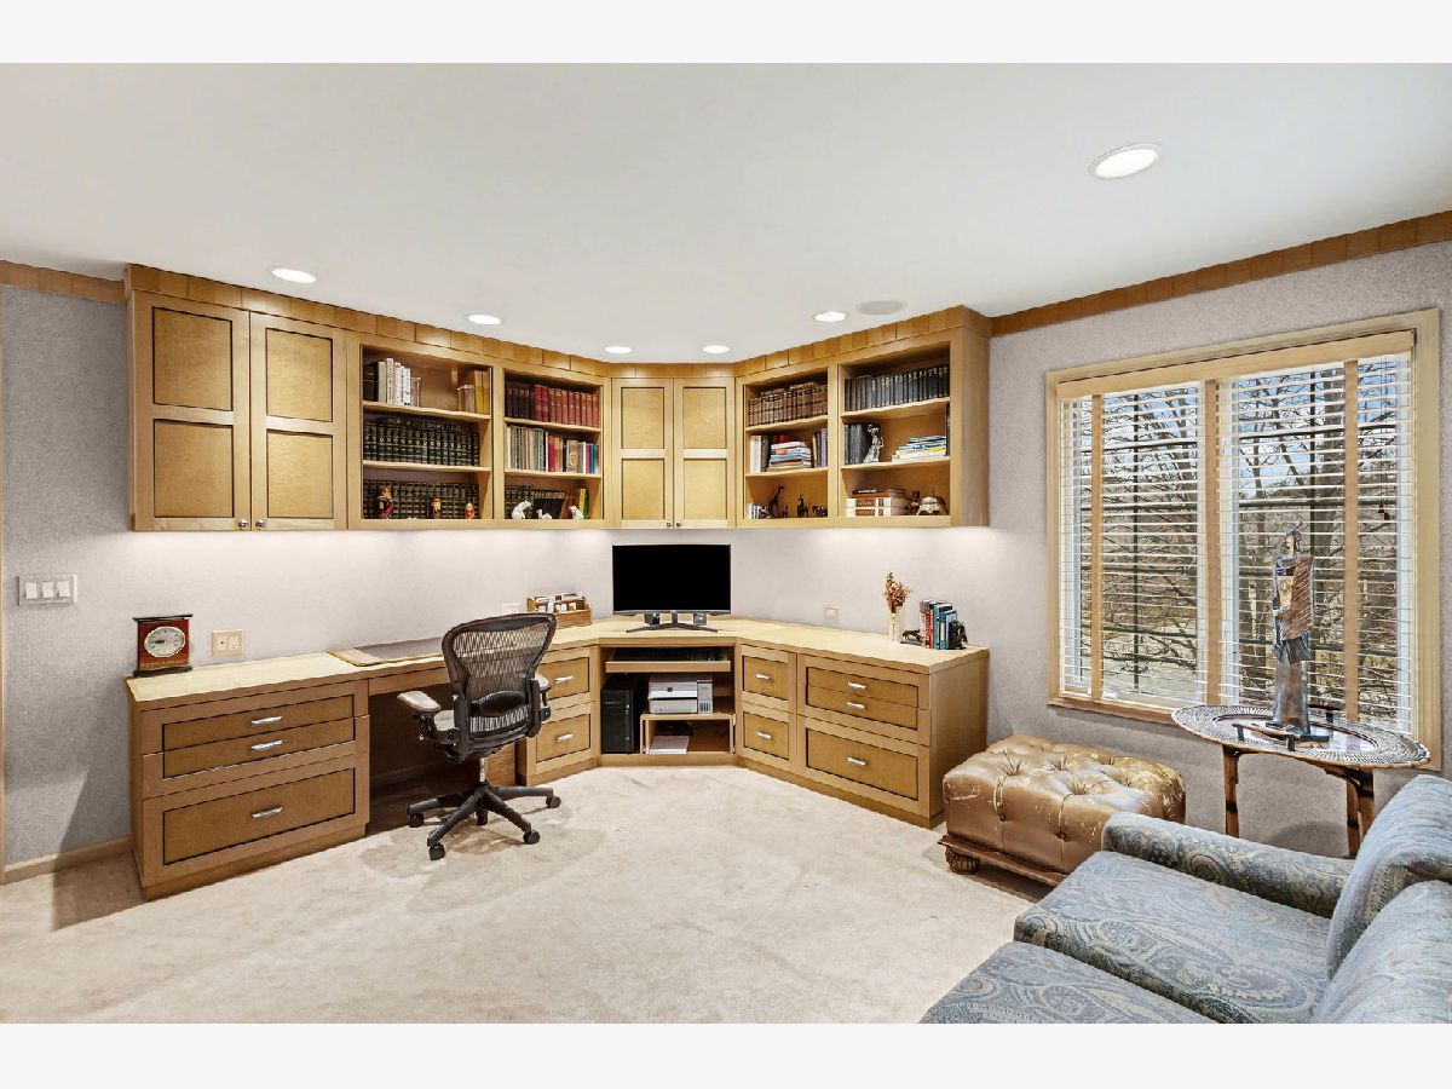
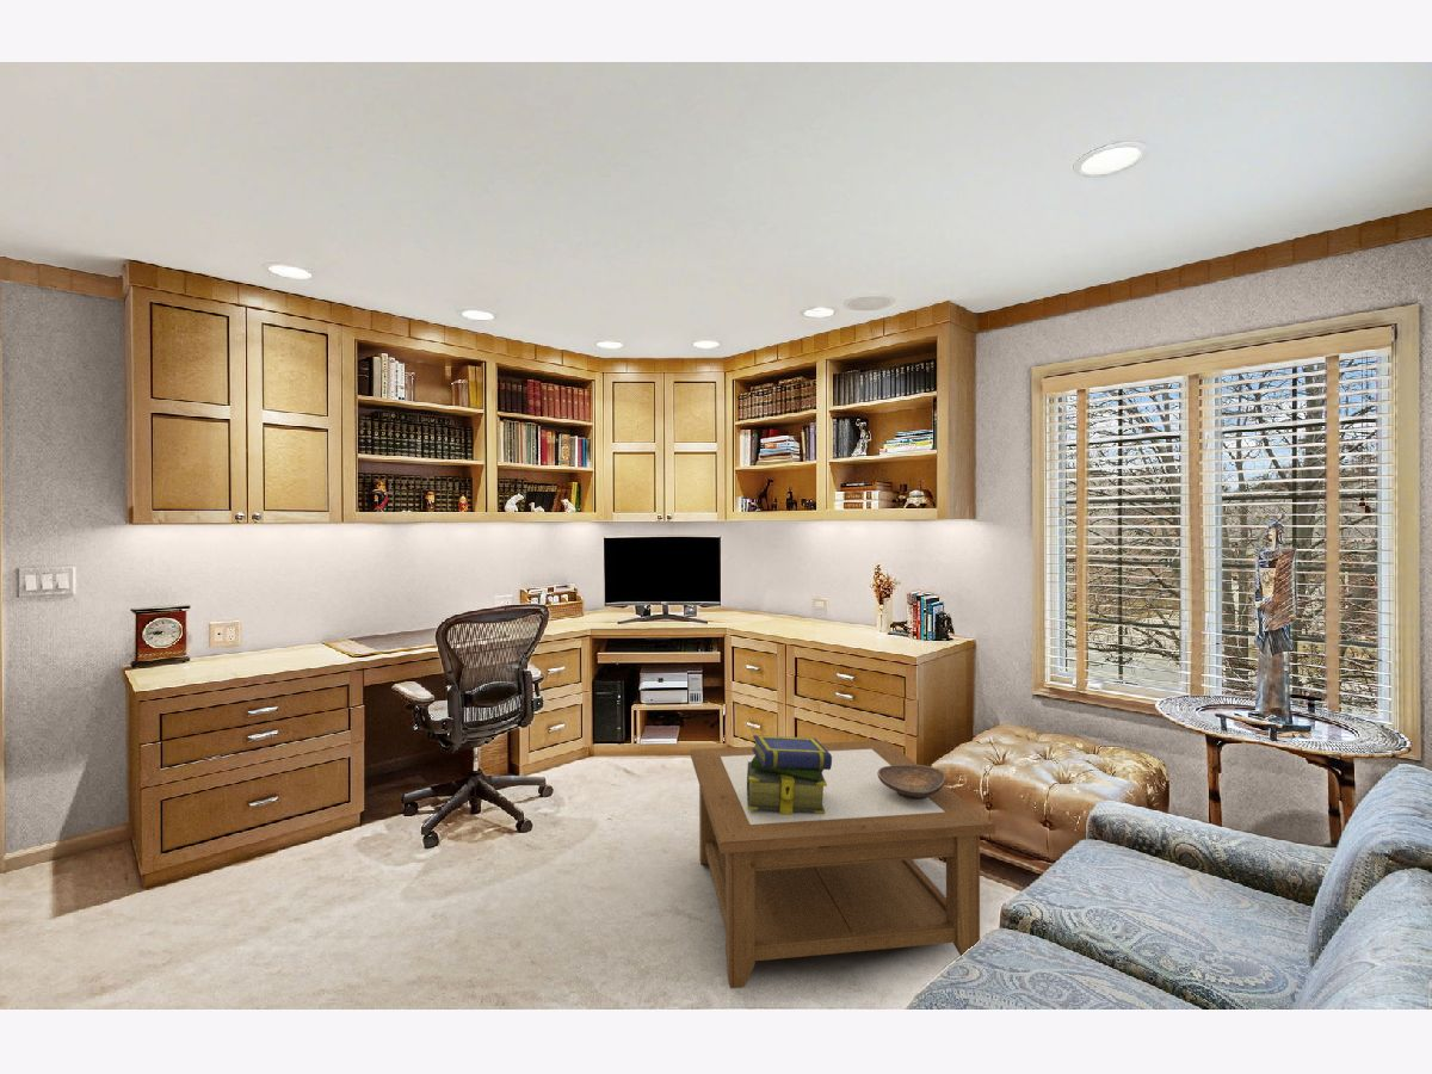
+ decorative bowl (911, 782)
+ coffee table (820, 842)
+ stack of books (788, 770)
